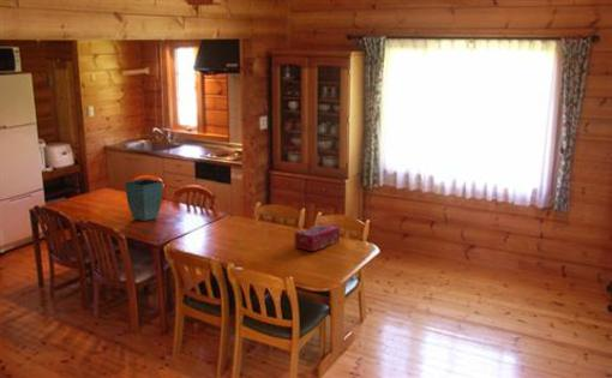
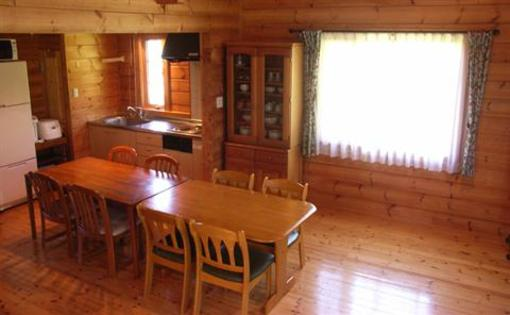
- tissue box (317, 236)
- flower pot (144, 199)
